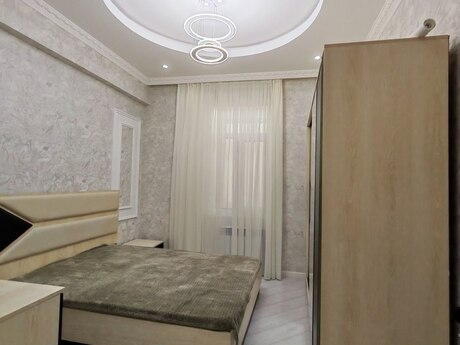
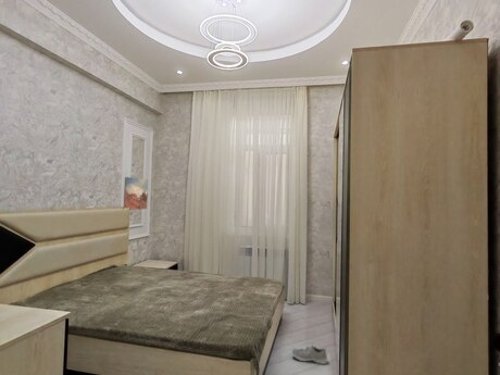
+ wall art (136, 193)
+ sneaker (309, 351)
